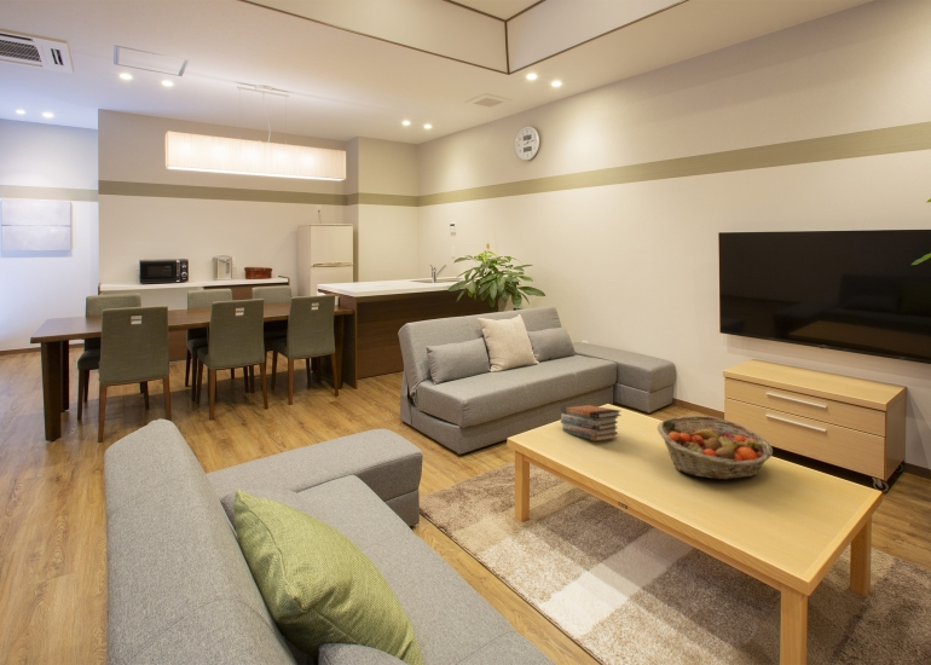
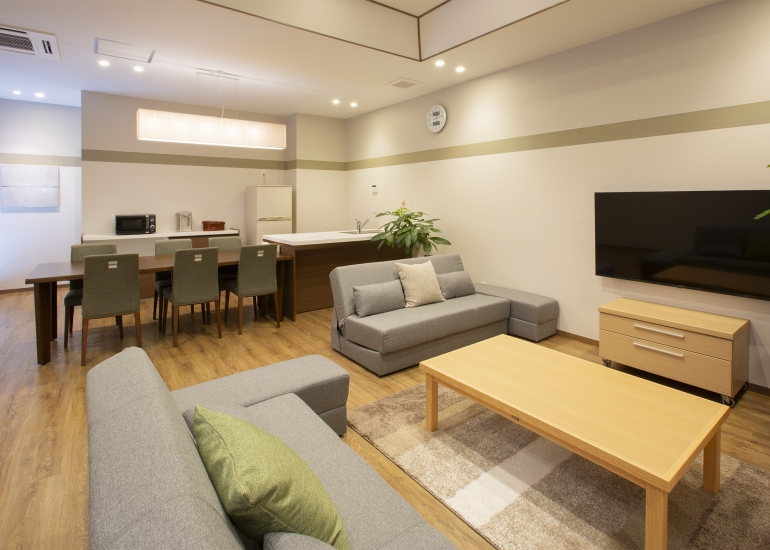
- fruit basket (712, 445)
- book stack (589, 421)
